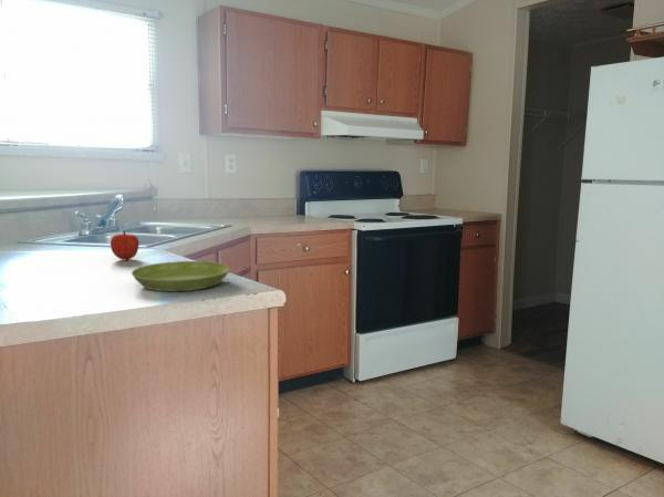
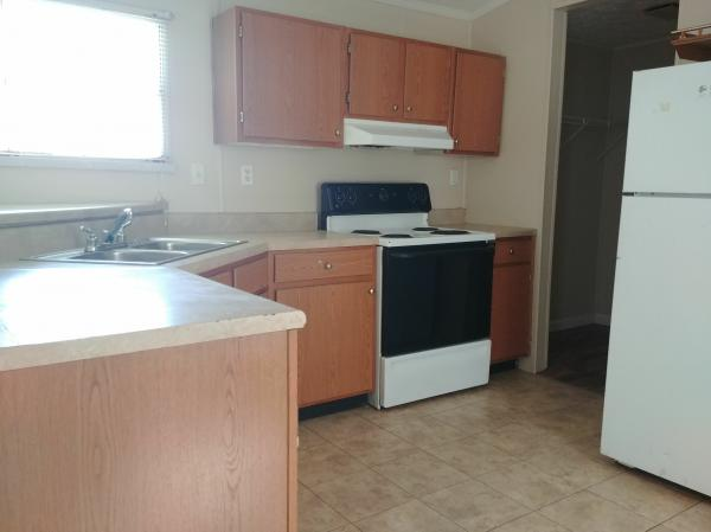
- saucer (181, 276)
- fruit (124, 245)
